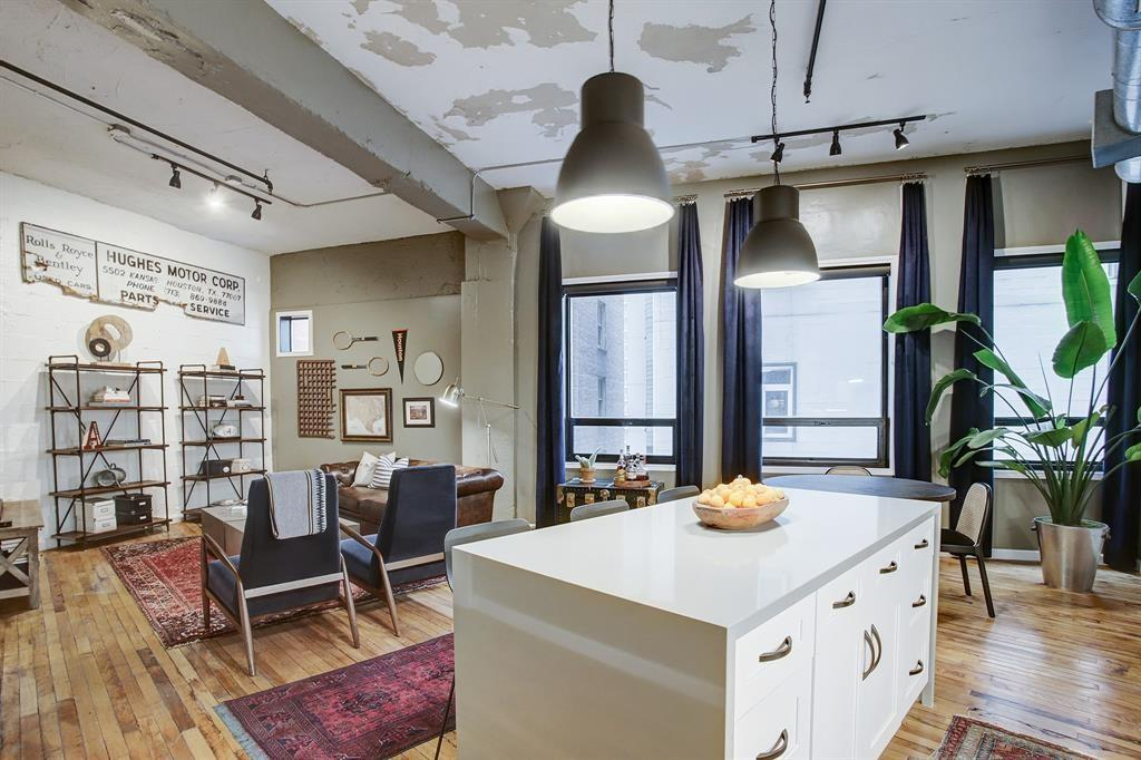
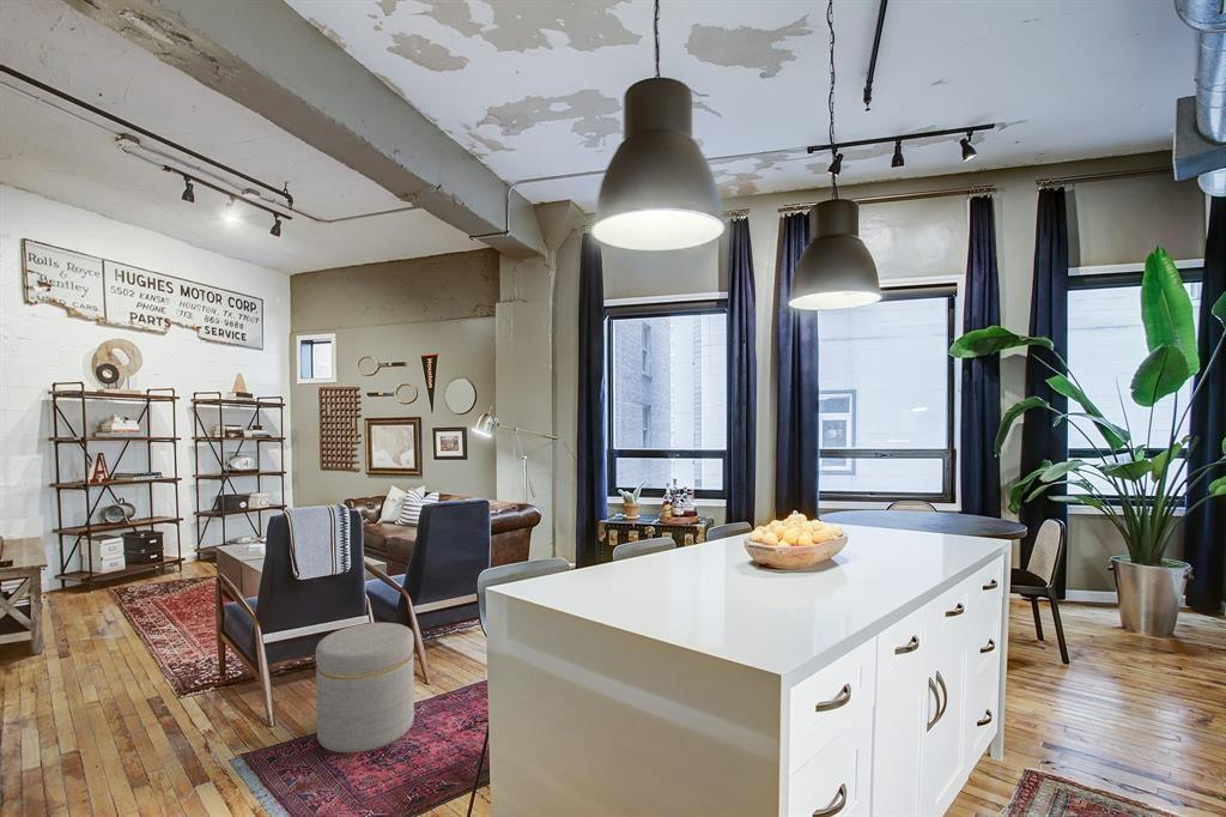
+ ottoman (366, 683)
